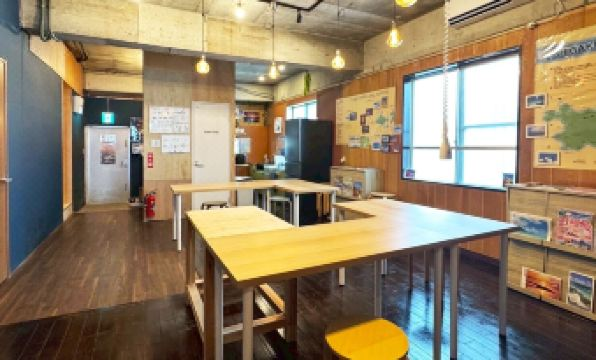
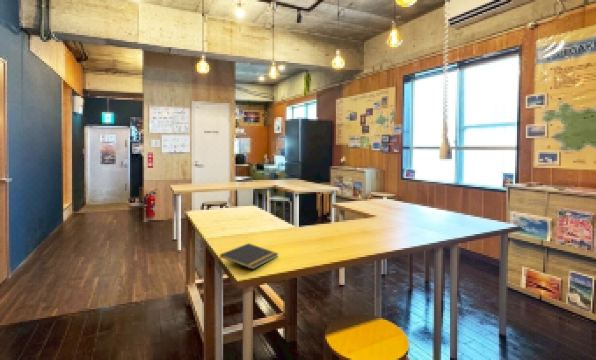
+ notepad (250, 255)
